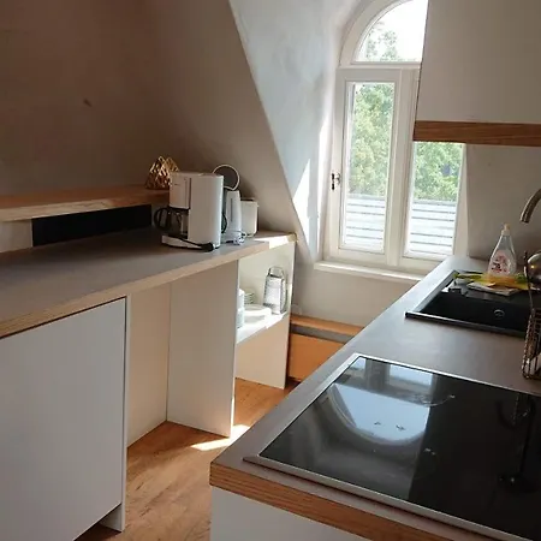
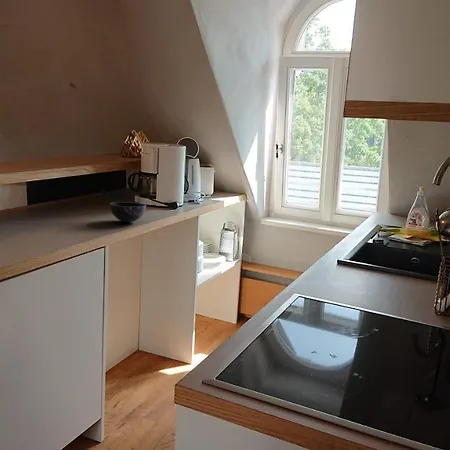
+ bowl (127, 213)
